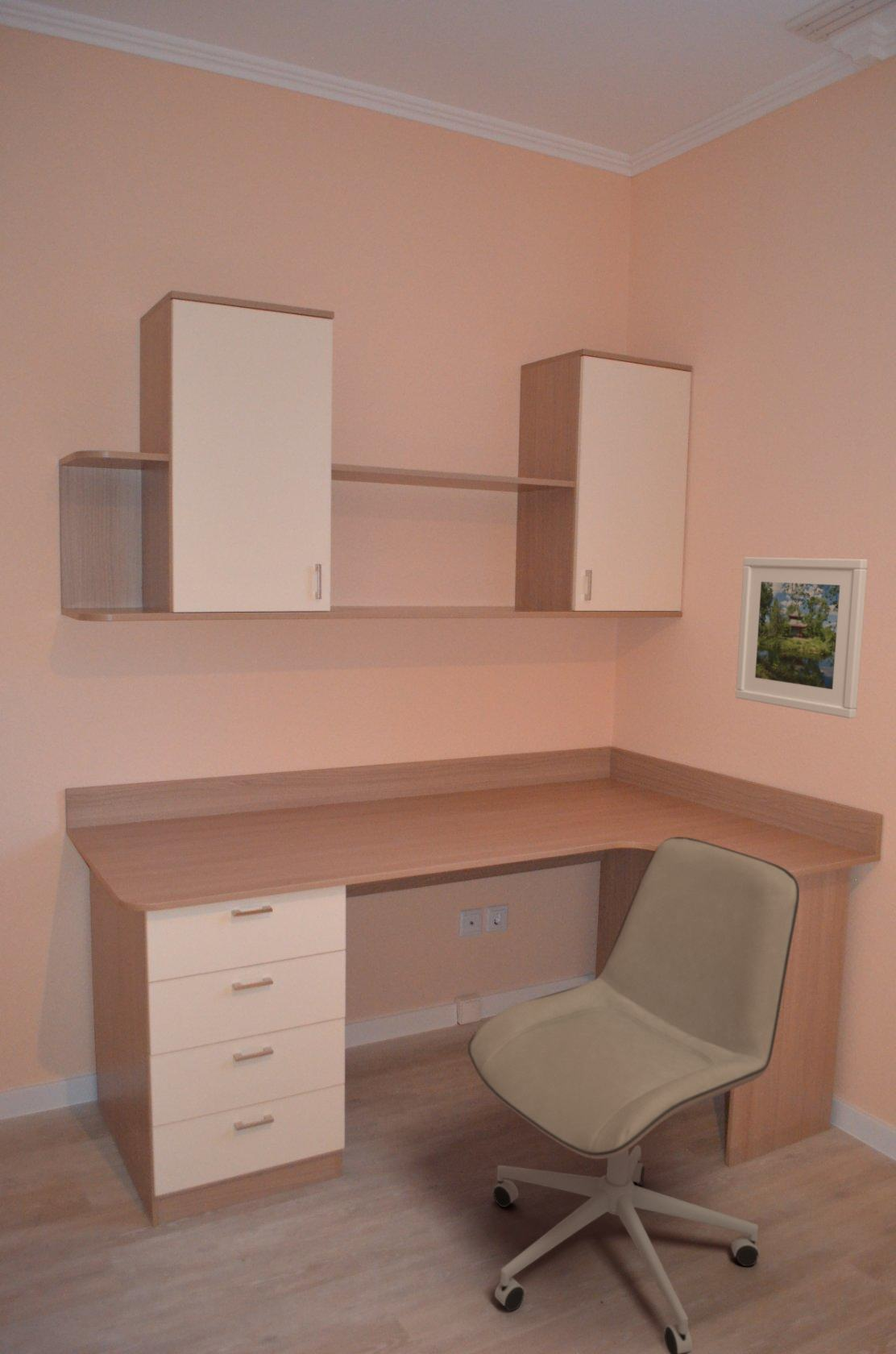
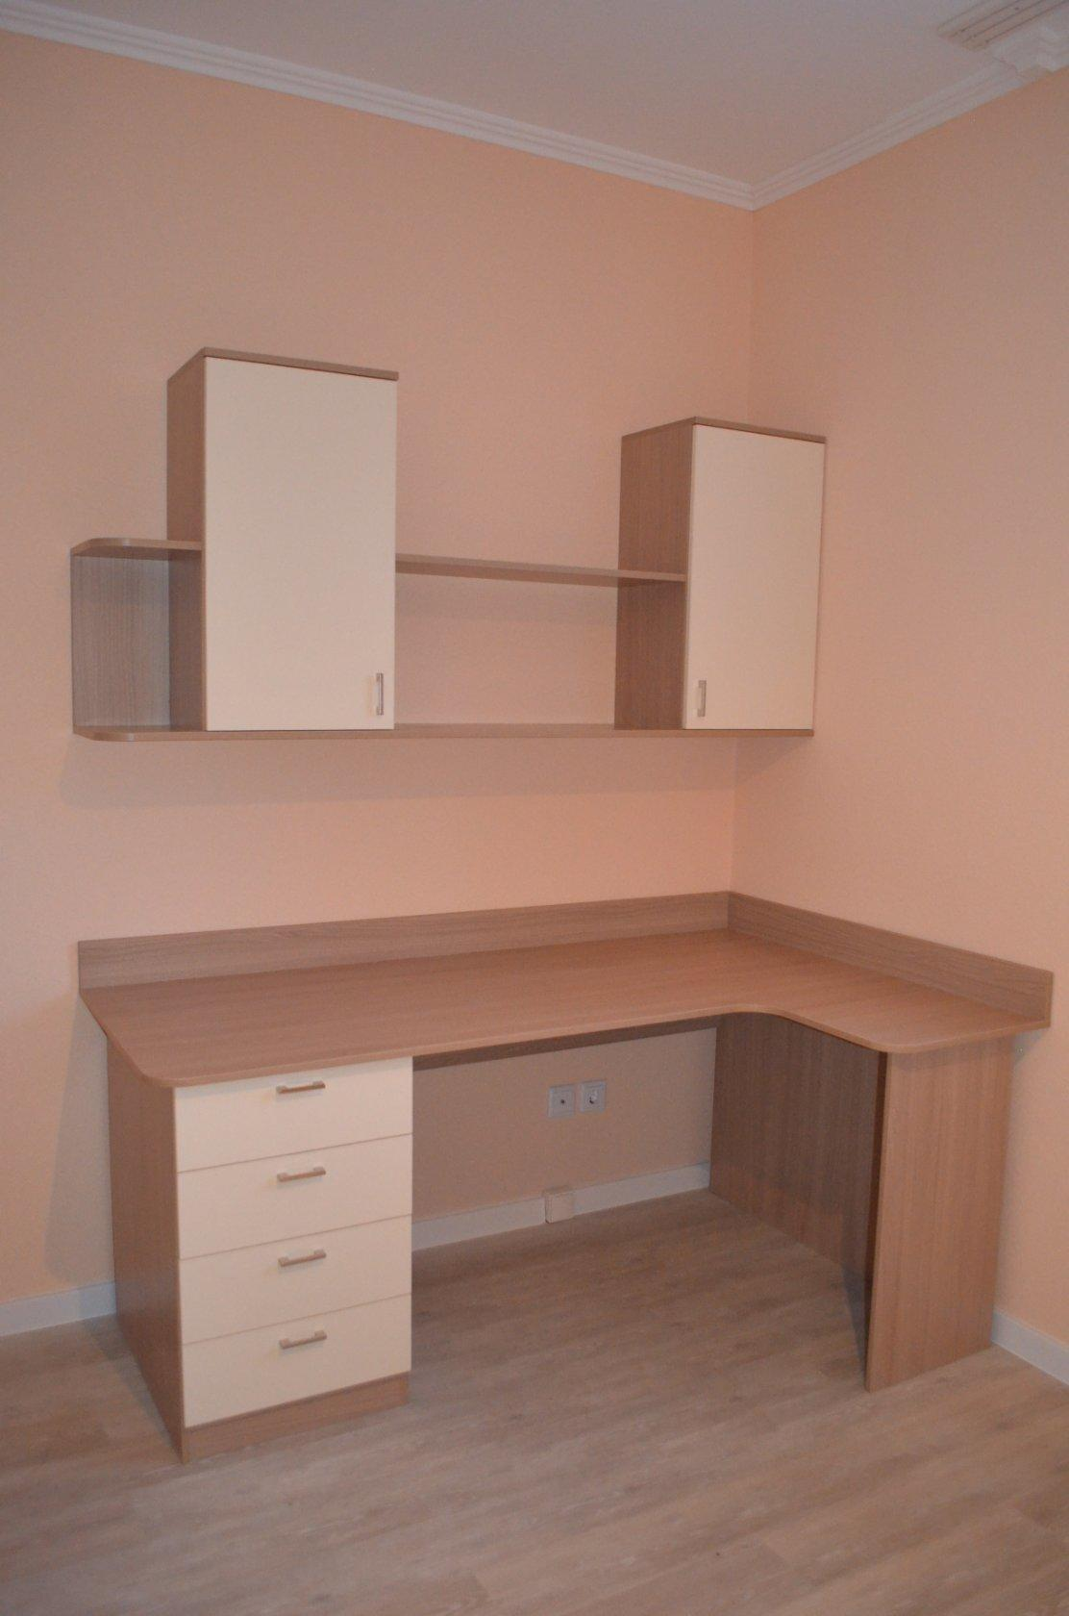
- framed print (797, 633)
- office chair (625, 1065)
